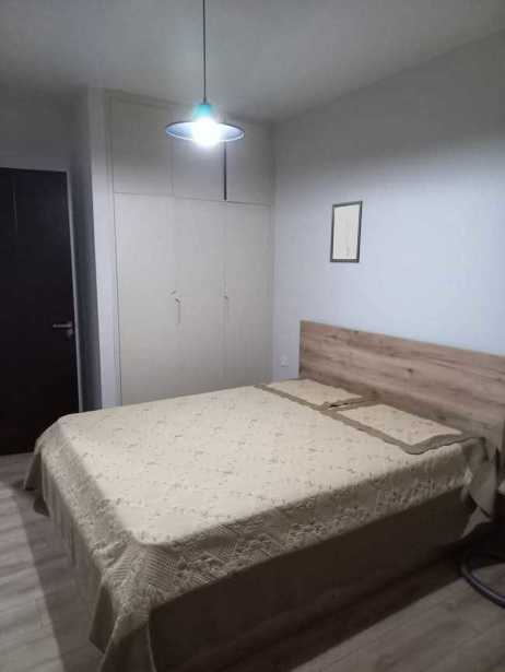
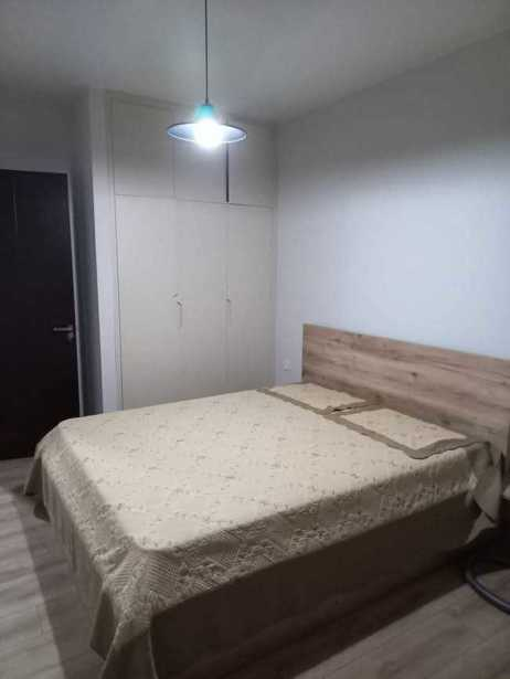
- wall art (344, 233)
